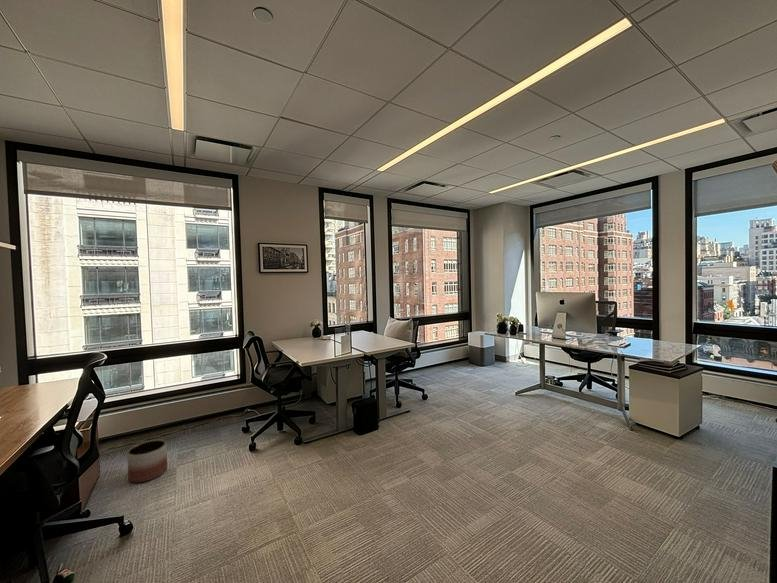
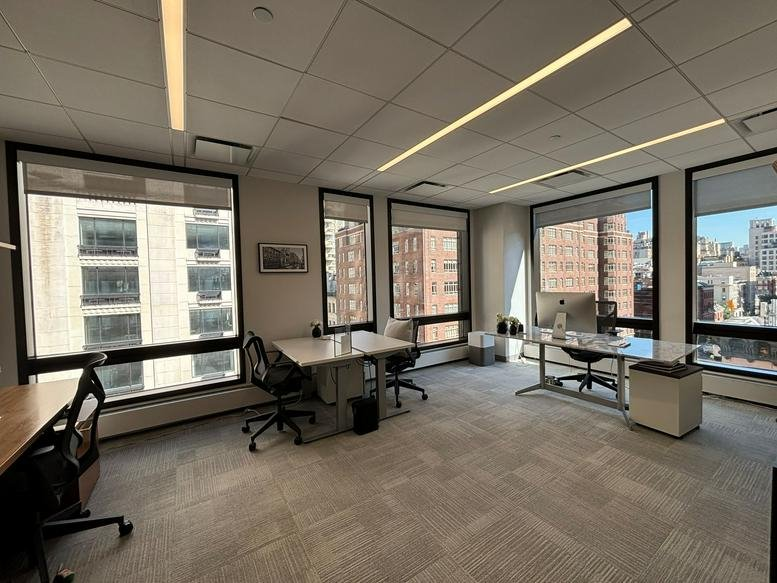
- planter (147, 460)
